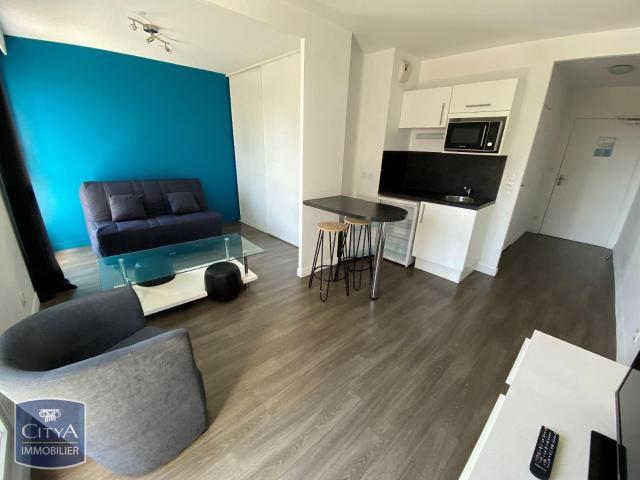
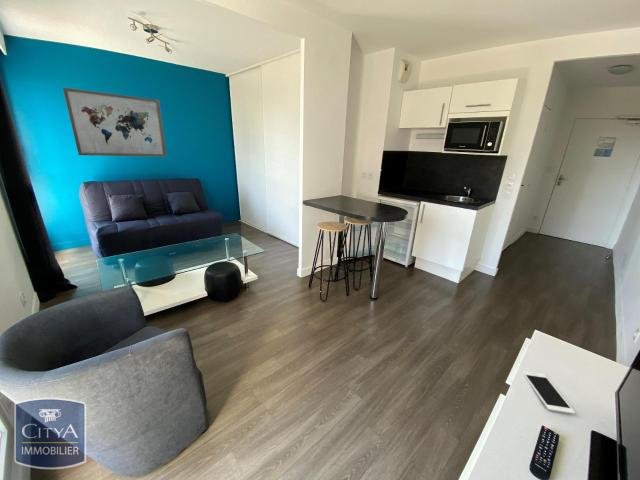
+ cell phone (545, 390)
+ wall art (120, 126)
